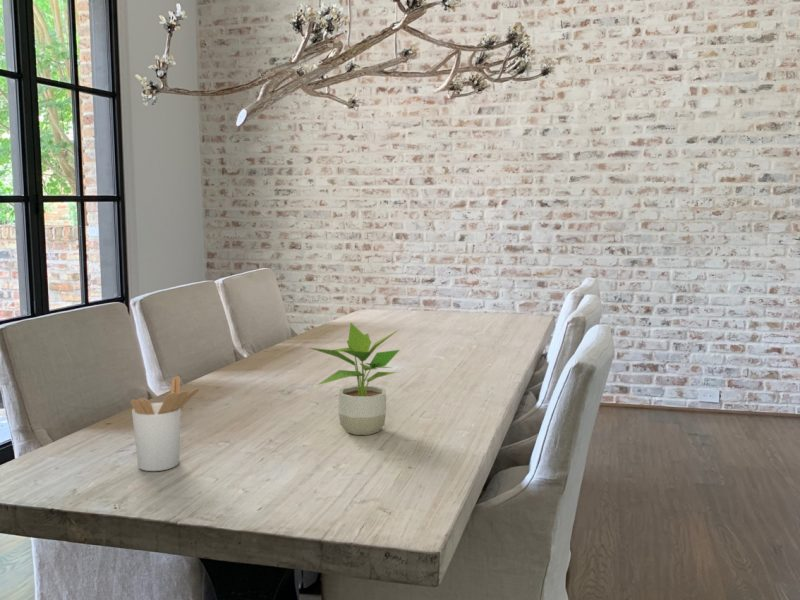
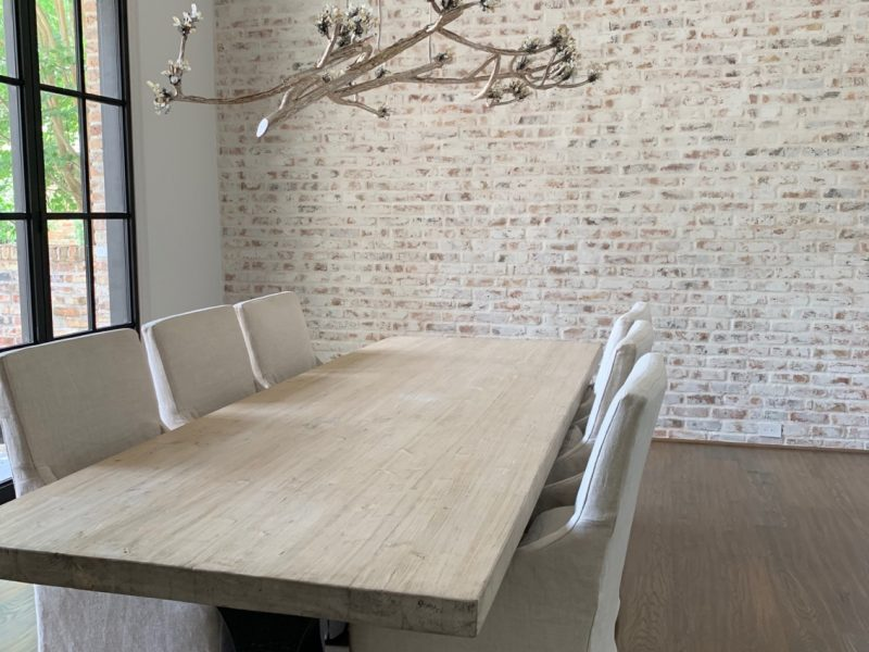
- utensil holder (165, 424)
- potted plant (354, 375)
